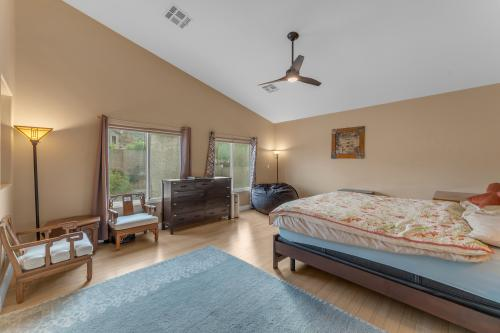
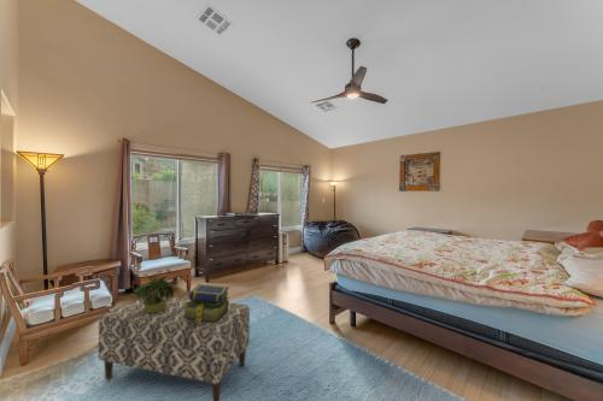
+ bench (177, 340)
+ stack of books (209, 301)
+ potted plant (153, 289)
